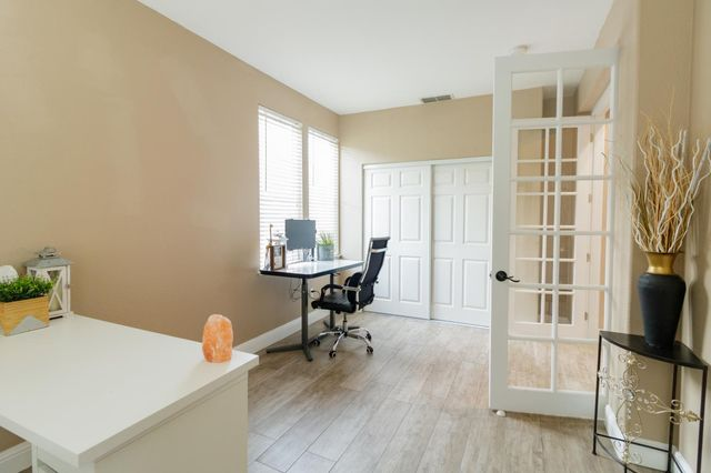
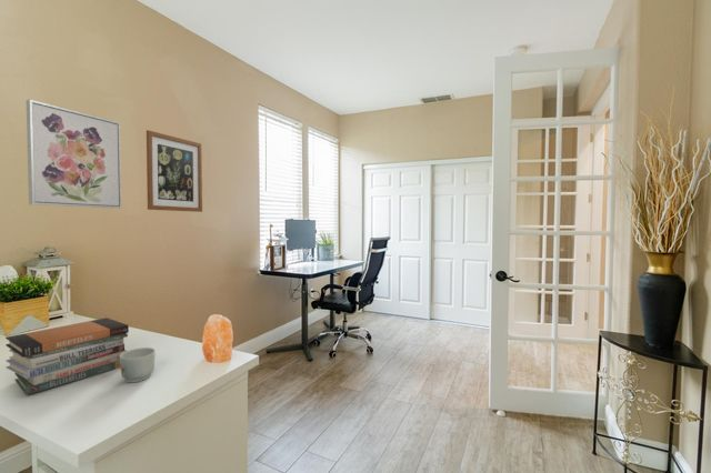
+ wall art (177, 174)
+ wall art (78, 159)
+ book stack (71, 352)
+ mug (136, 364)
